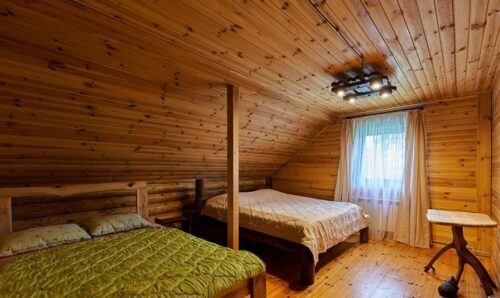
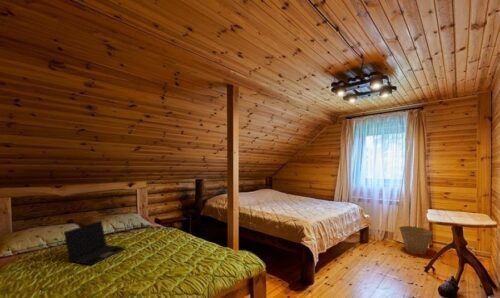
+ laptop (96, 240)
+ basket (415, 240)
